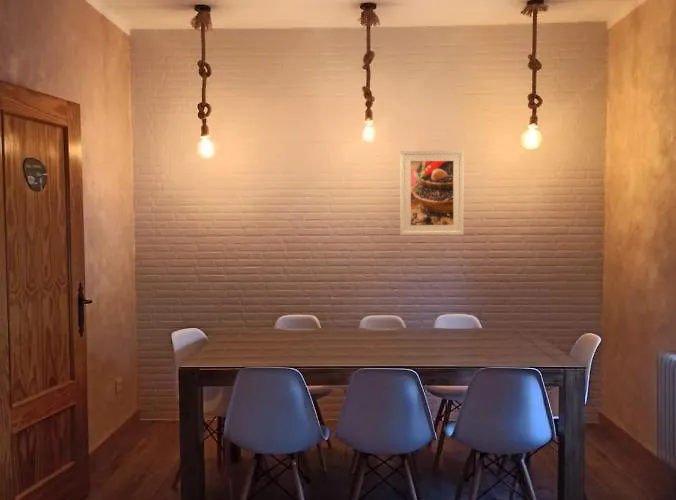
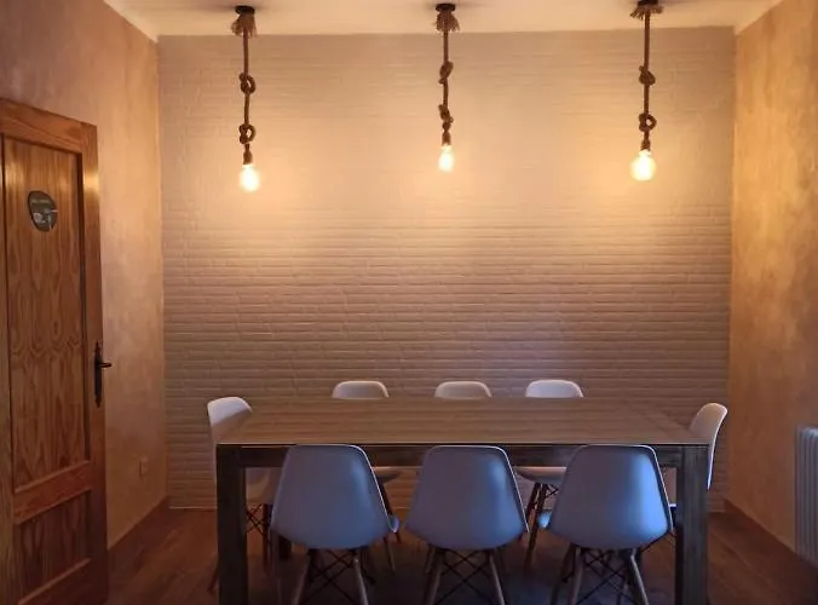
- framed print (431, 193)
